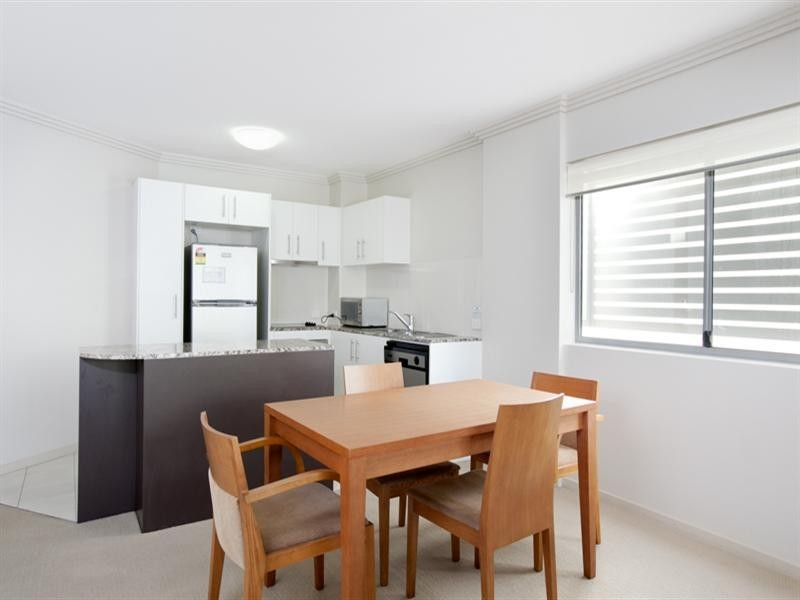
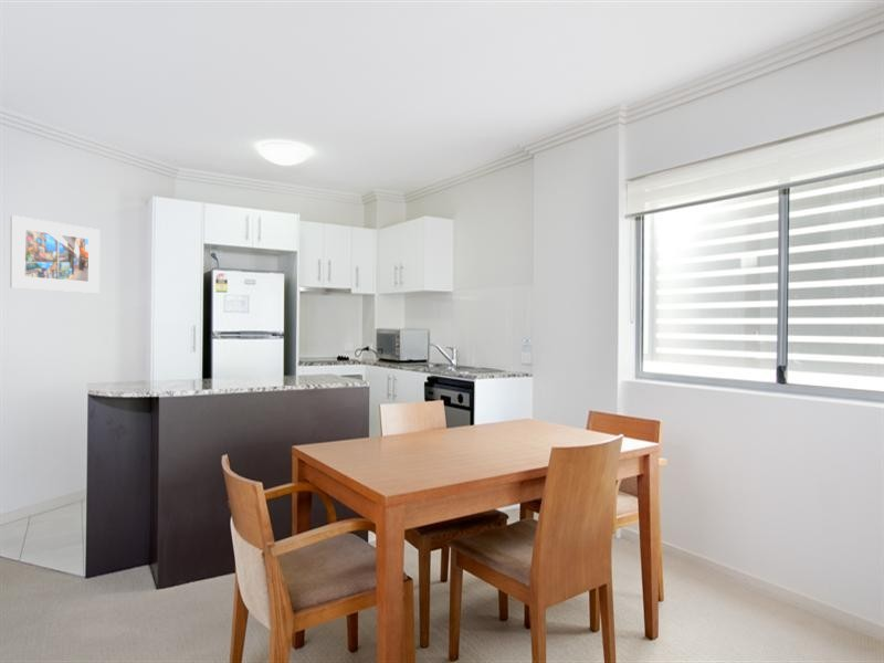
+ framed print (57, 256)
